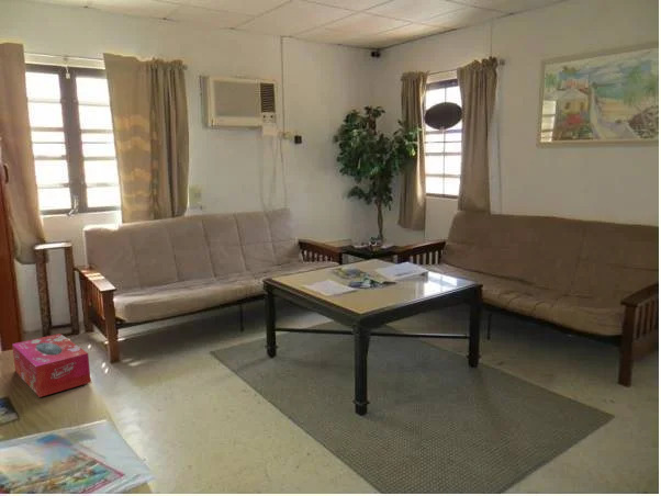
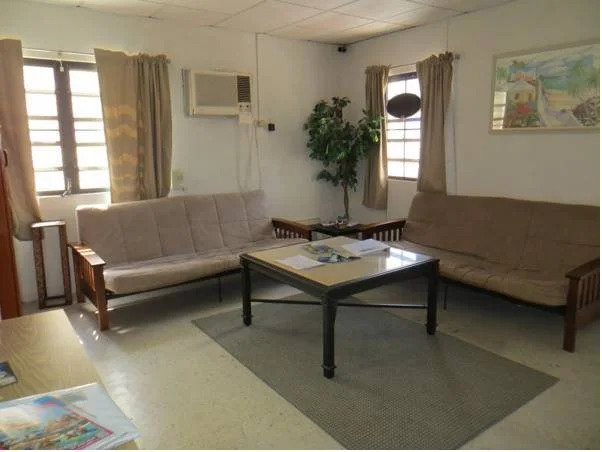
- tissue box (51, 362)
